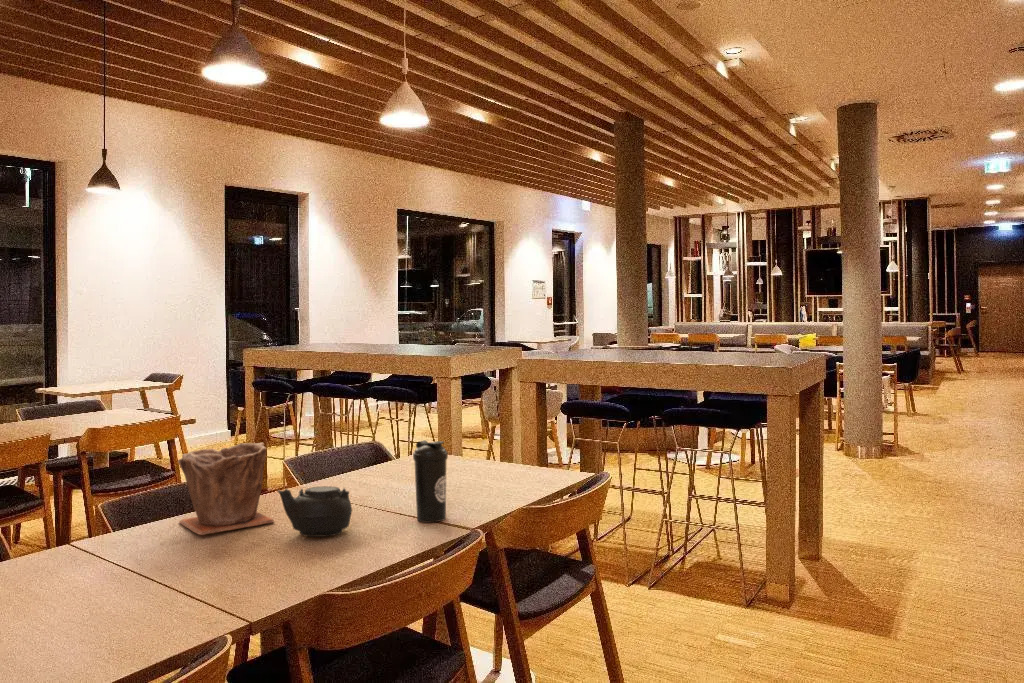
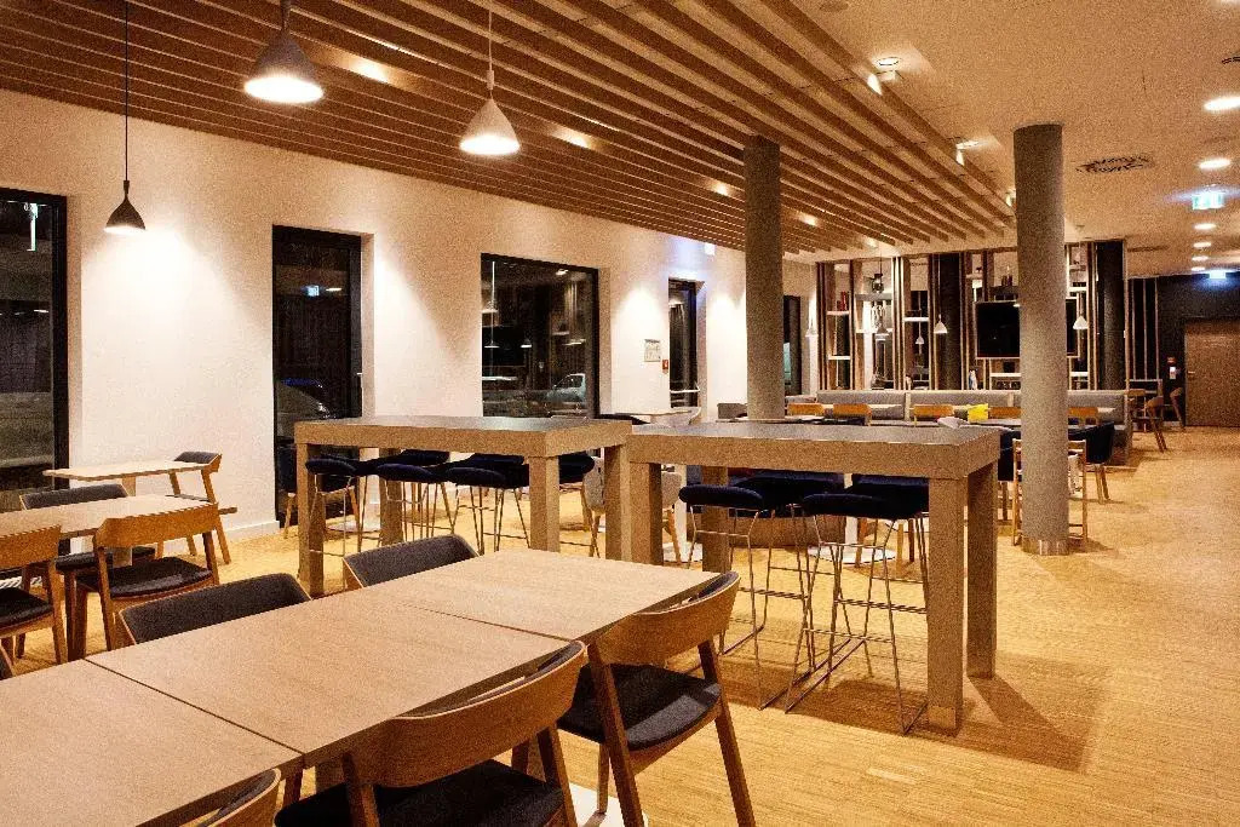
- water bottle (430, 480)
- teapot (315, 511)
- plant pot (225, 484)
